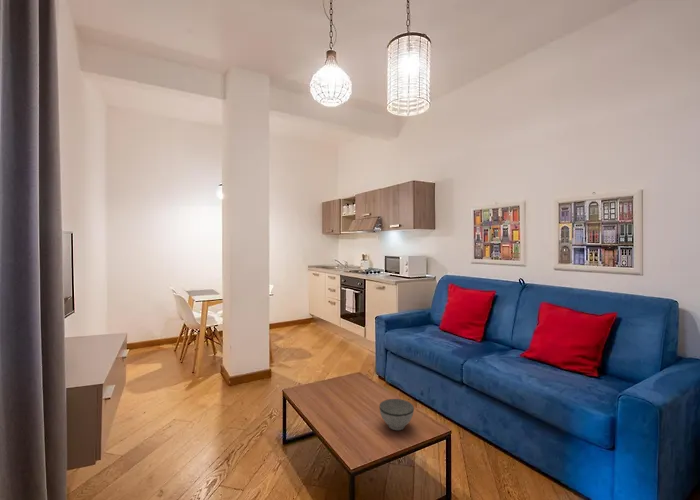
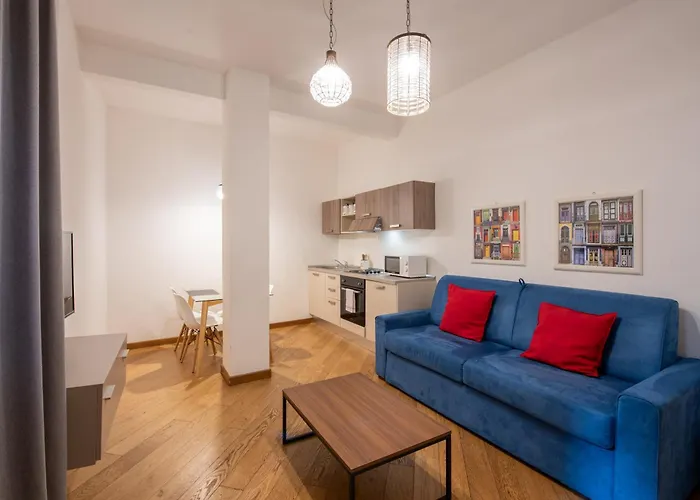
- bowl (396, 416)
